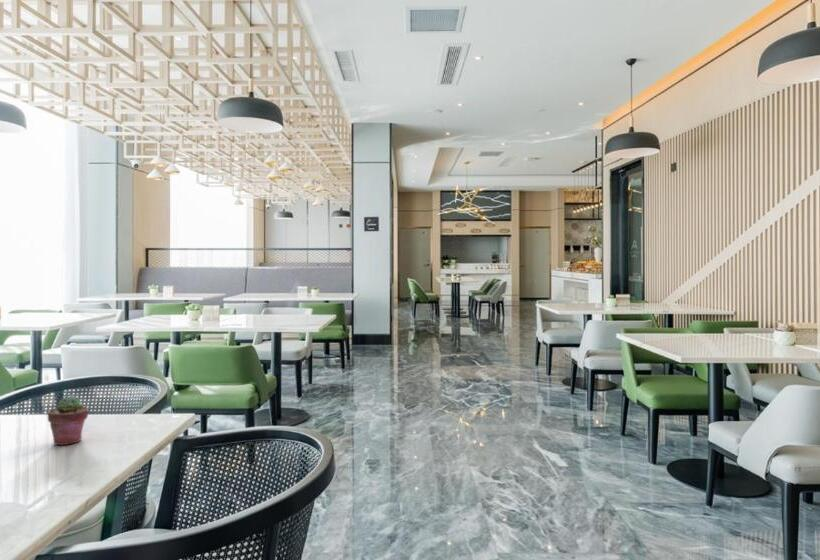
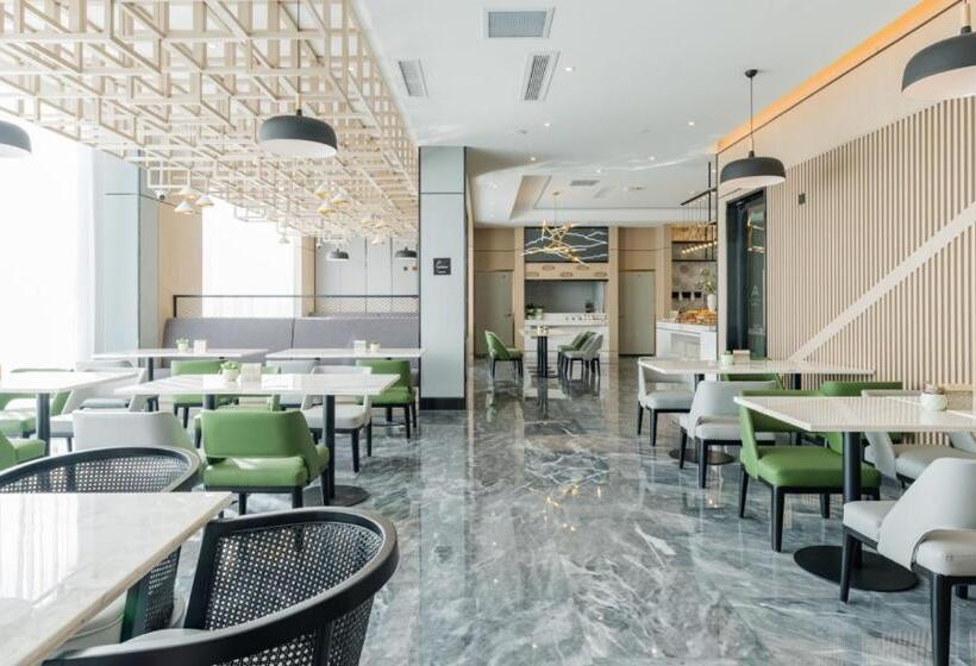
- potted succulent (68, 418)
